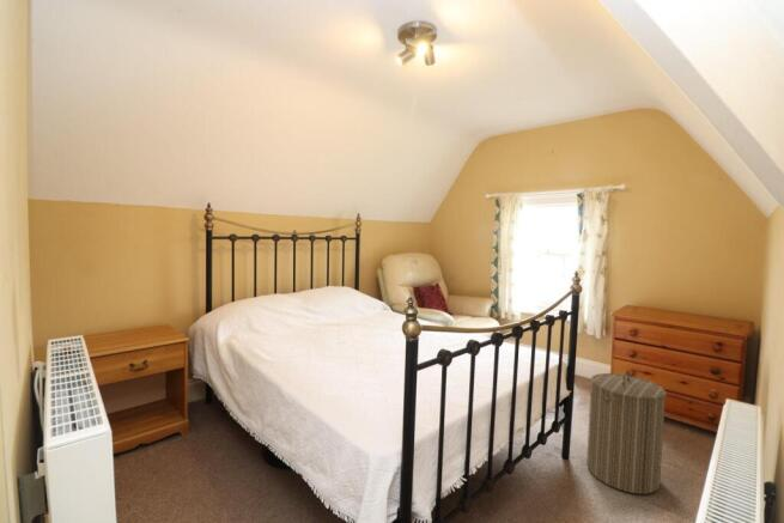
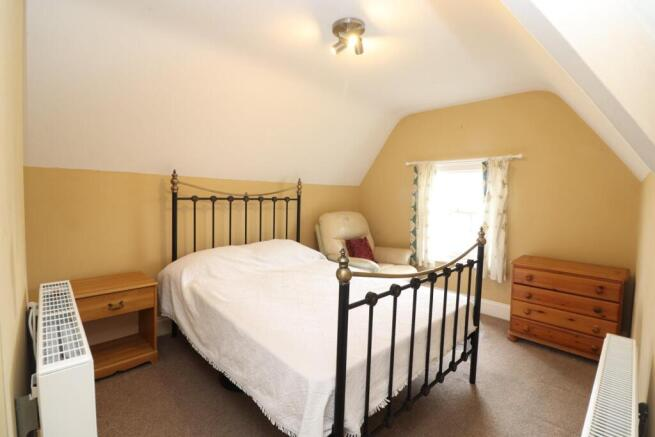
- laundry hamper (625, 421)
